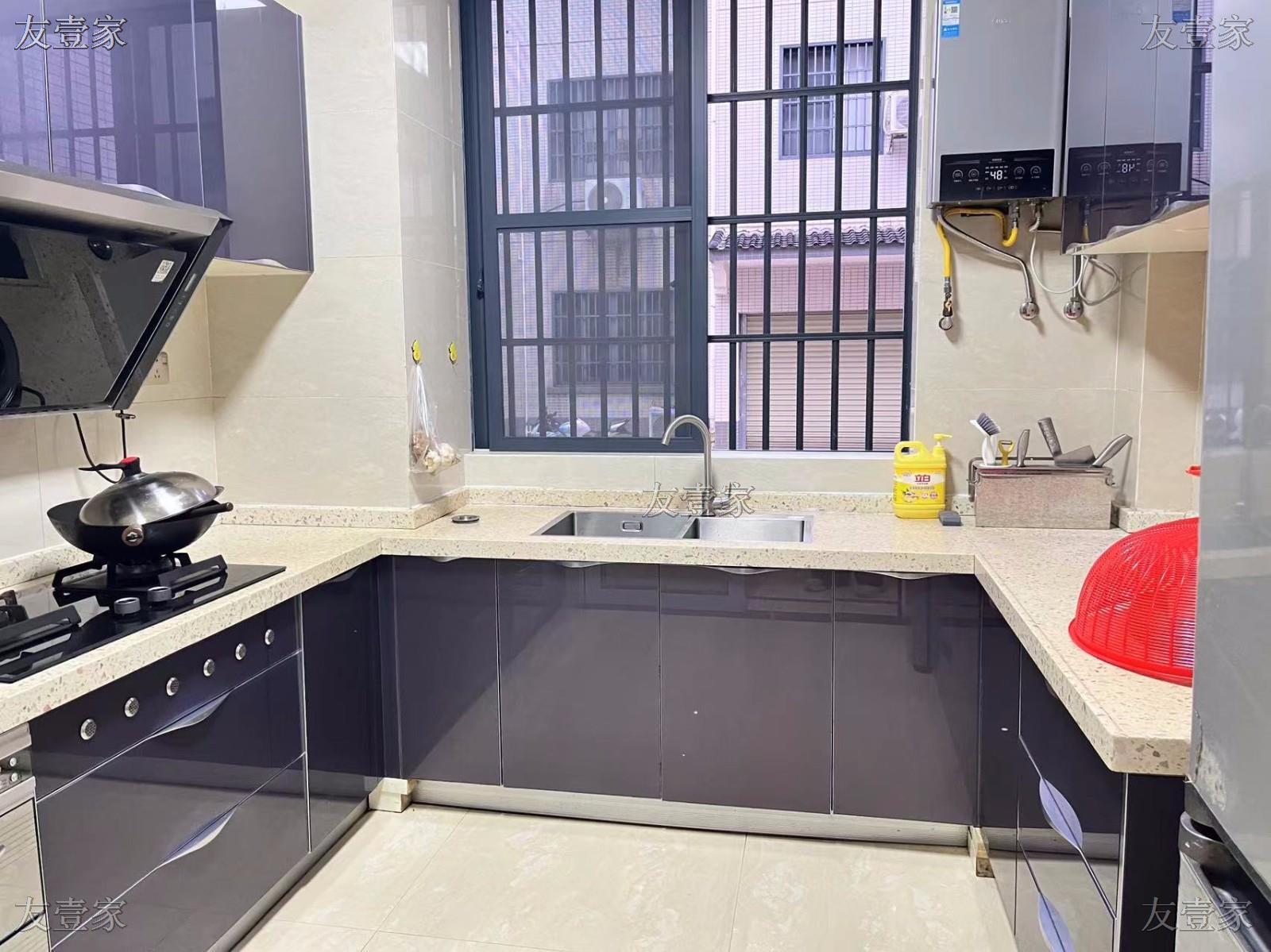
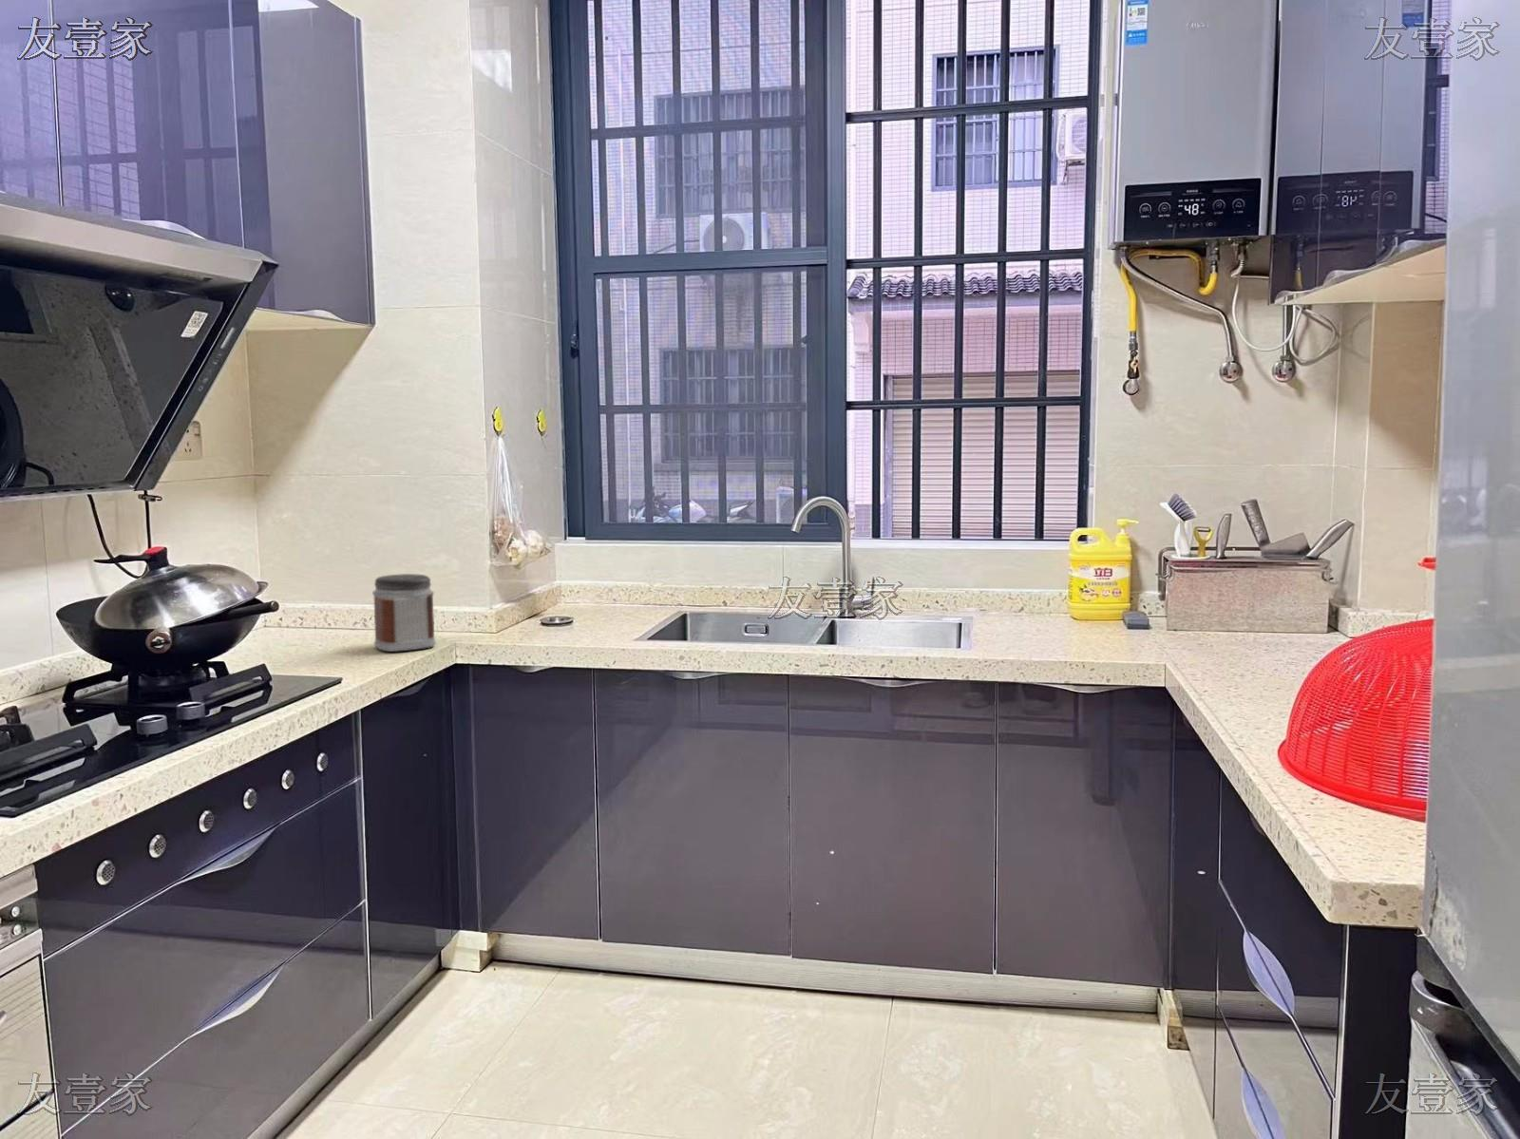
+ jar (403, 611)
